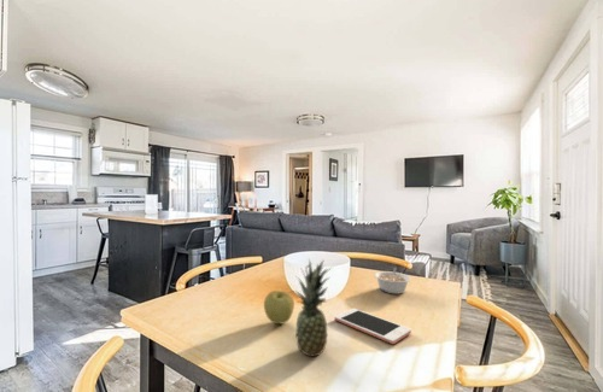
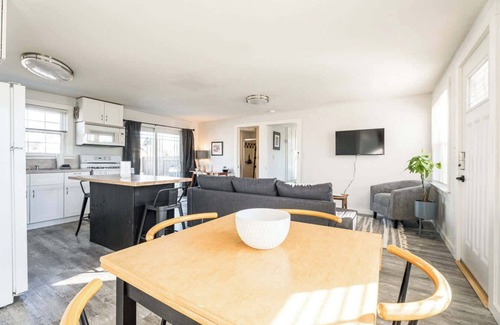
- fruit (312, 305)
- apple (279, 306)
- cell phone (370, 323)
- legume (391, 281)
